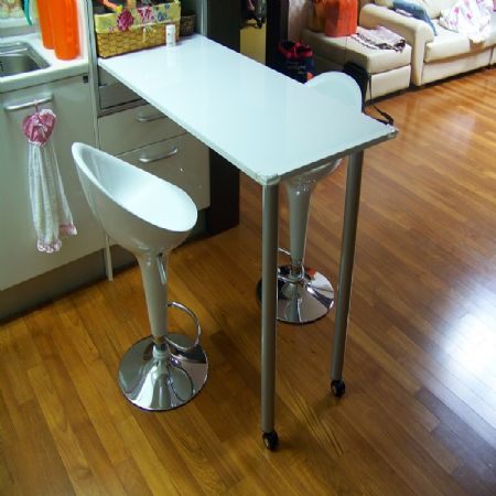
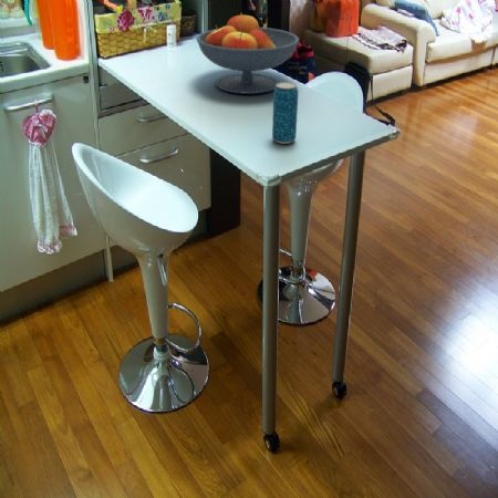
+ beverage can (284, 113)
+ fruit bowl (247, 52)
